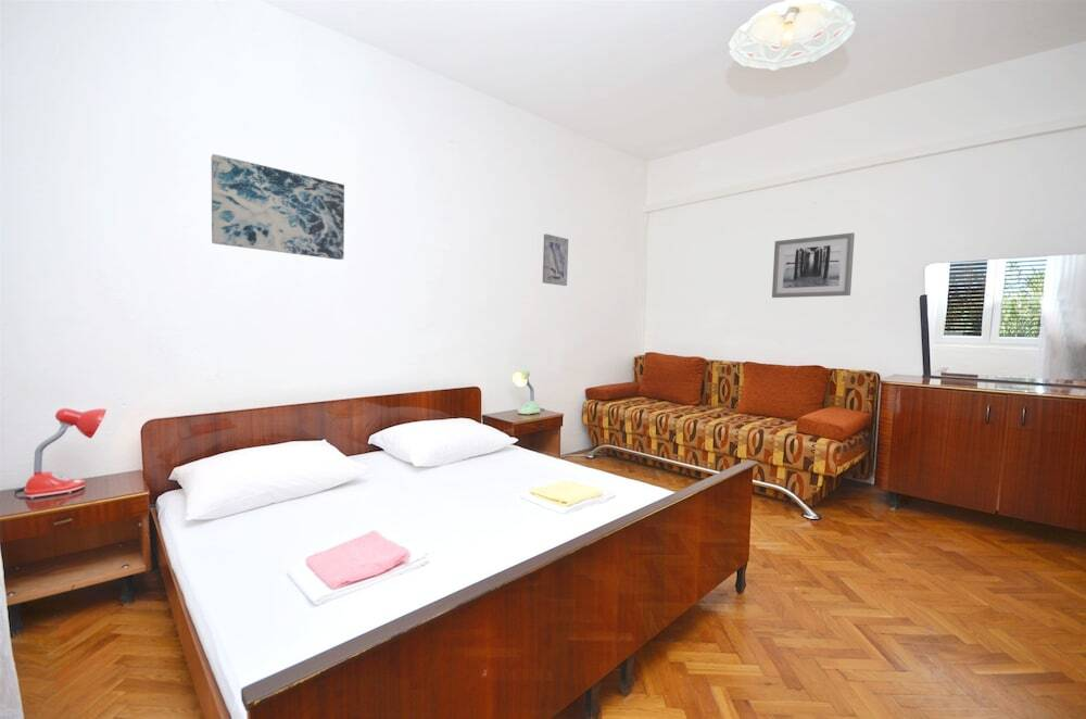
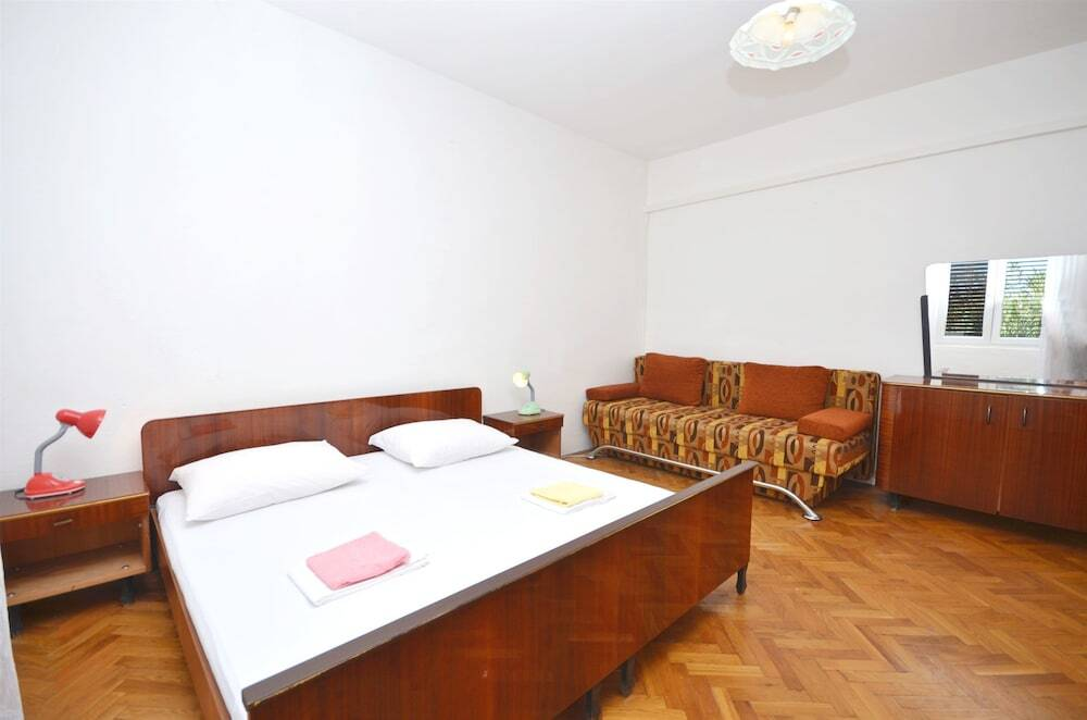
- wall art (282, 212)
- wall art (810, 266)
- wall art (555, 260)
